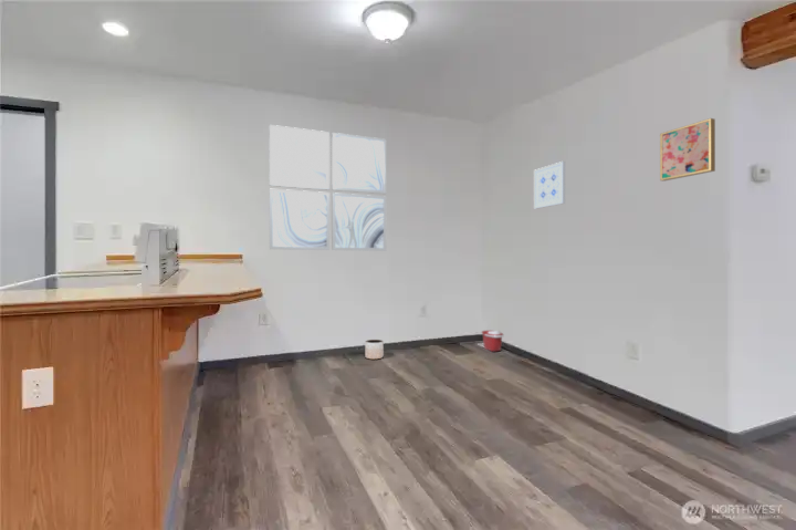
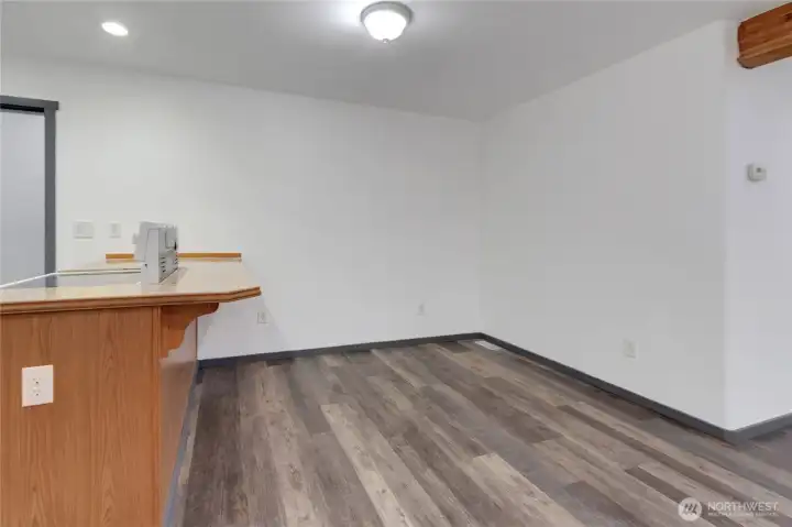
- wall art (548, 186)
- wall art (332, 189)
- bucket (492, 339)
- wall art (685, 150)
- planter (374, 349)
